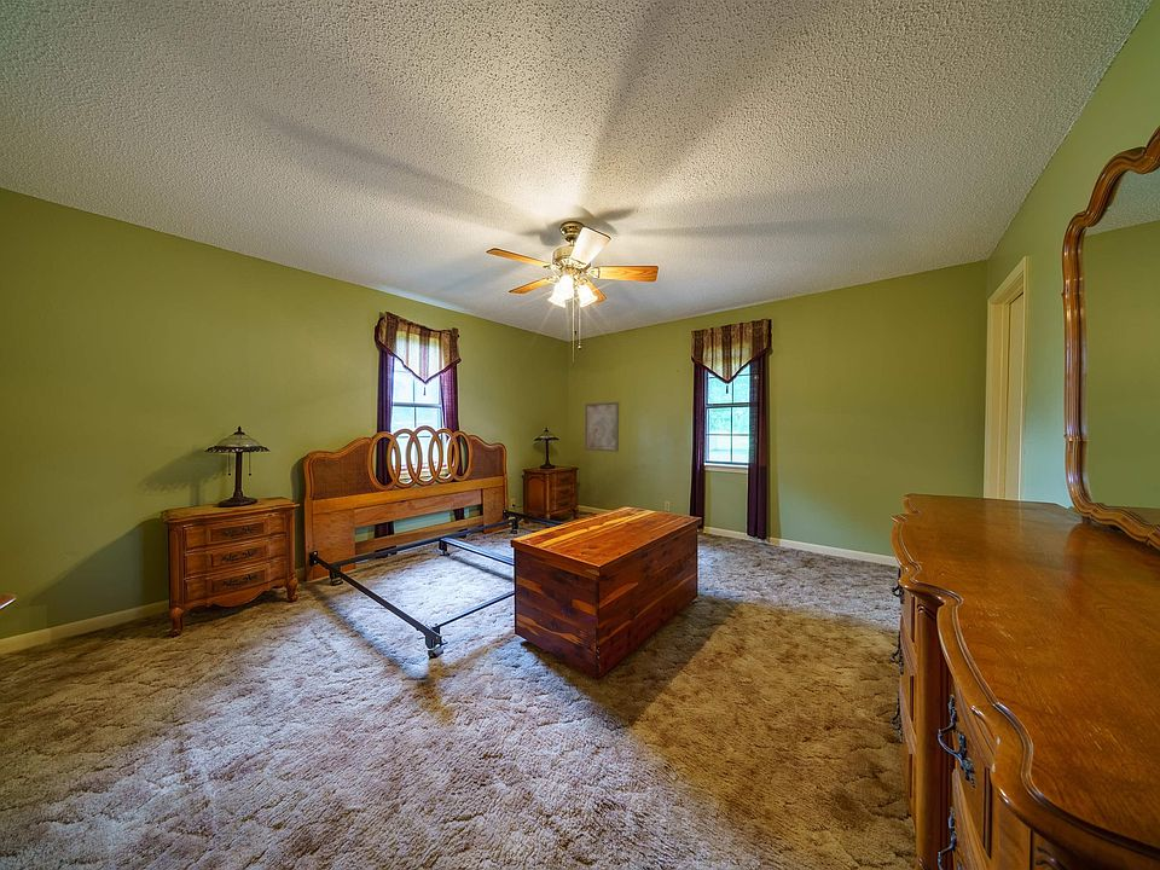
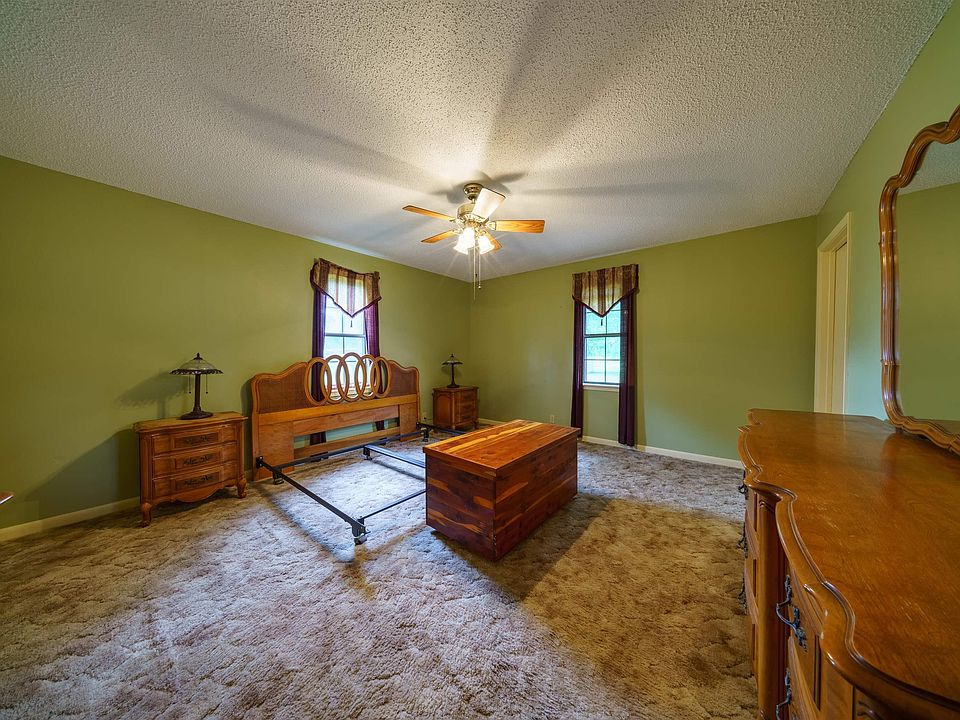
- wall art (601, 427)
